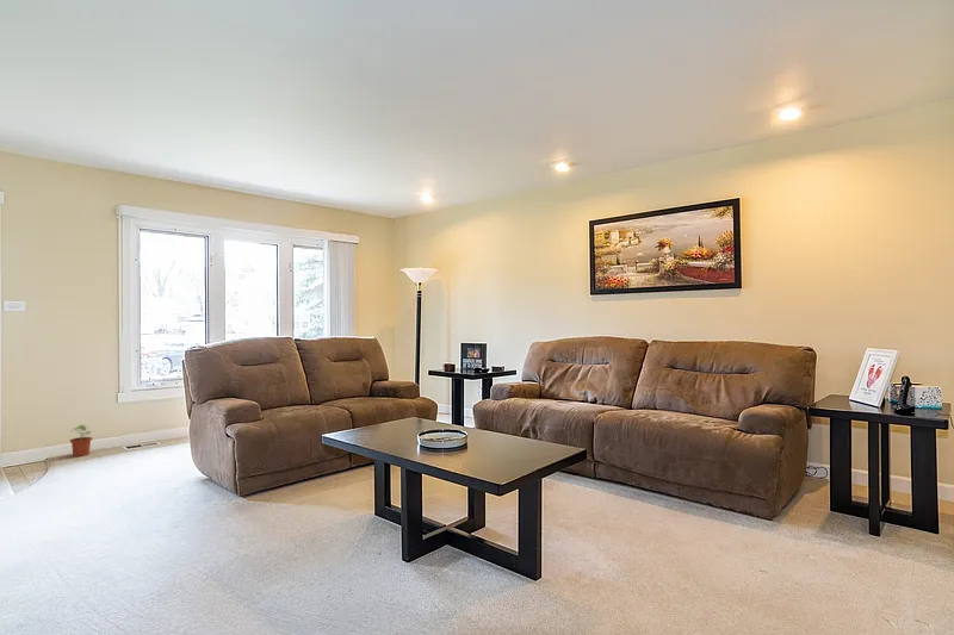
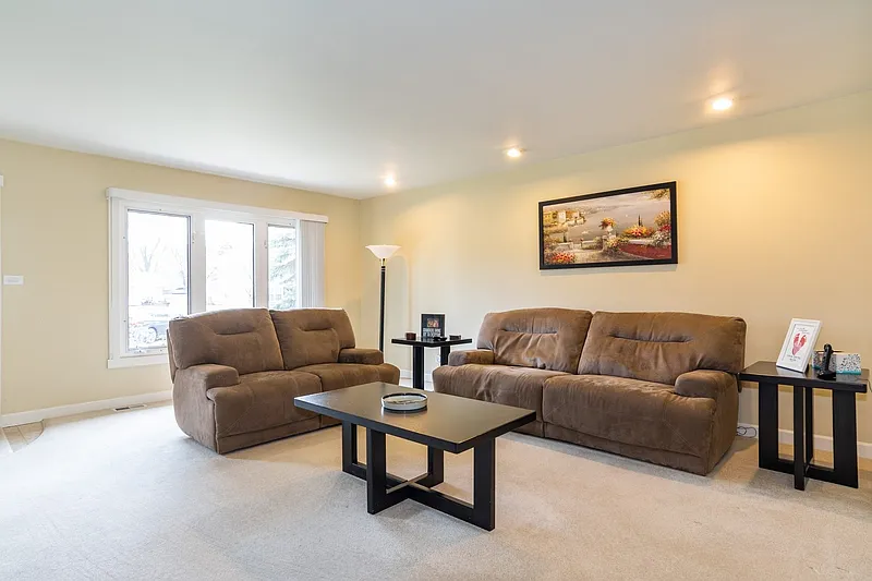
- potted plant (81, 438)
